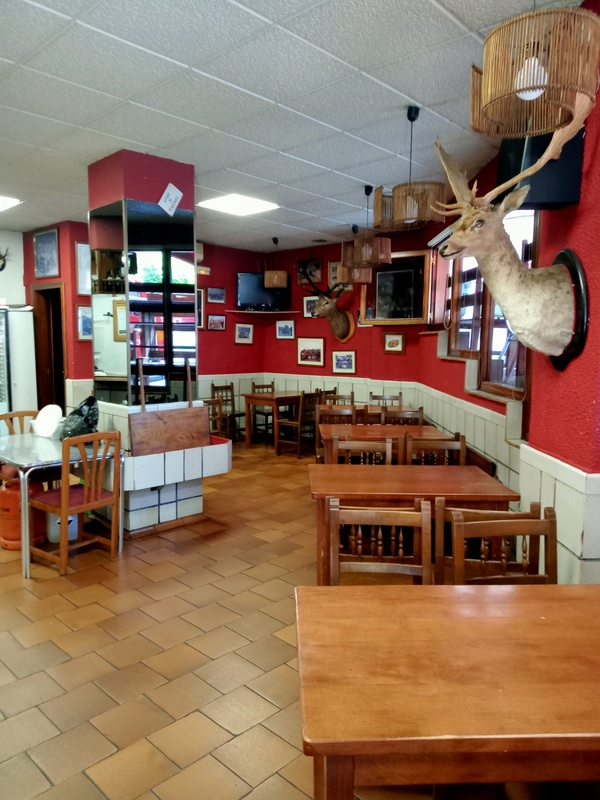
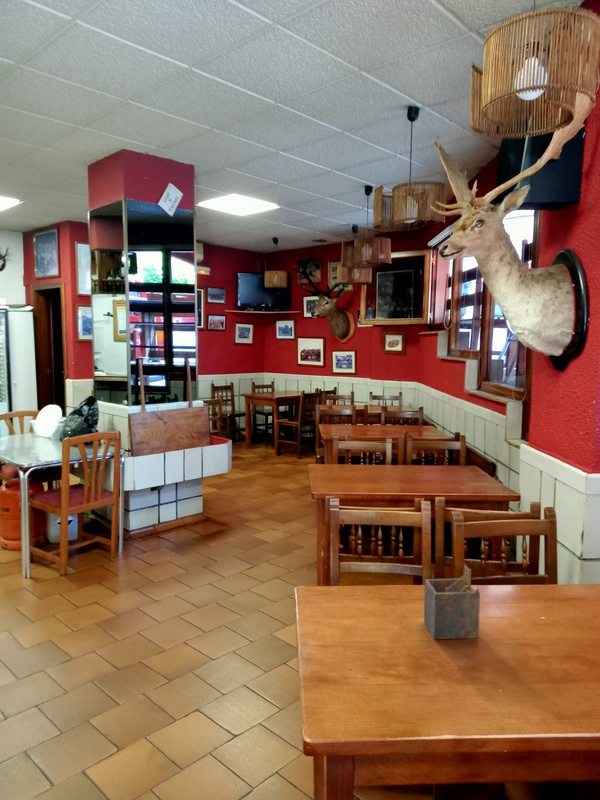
+ napkin holder (451, 599)
